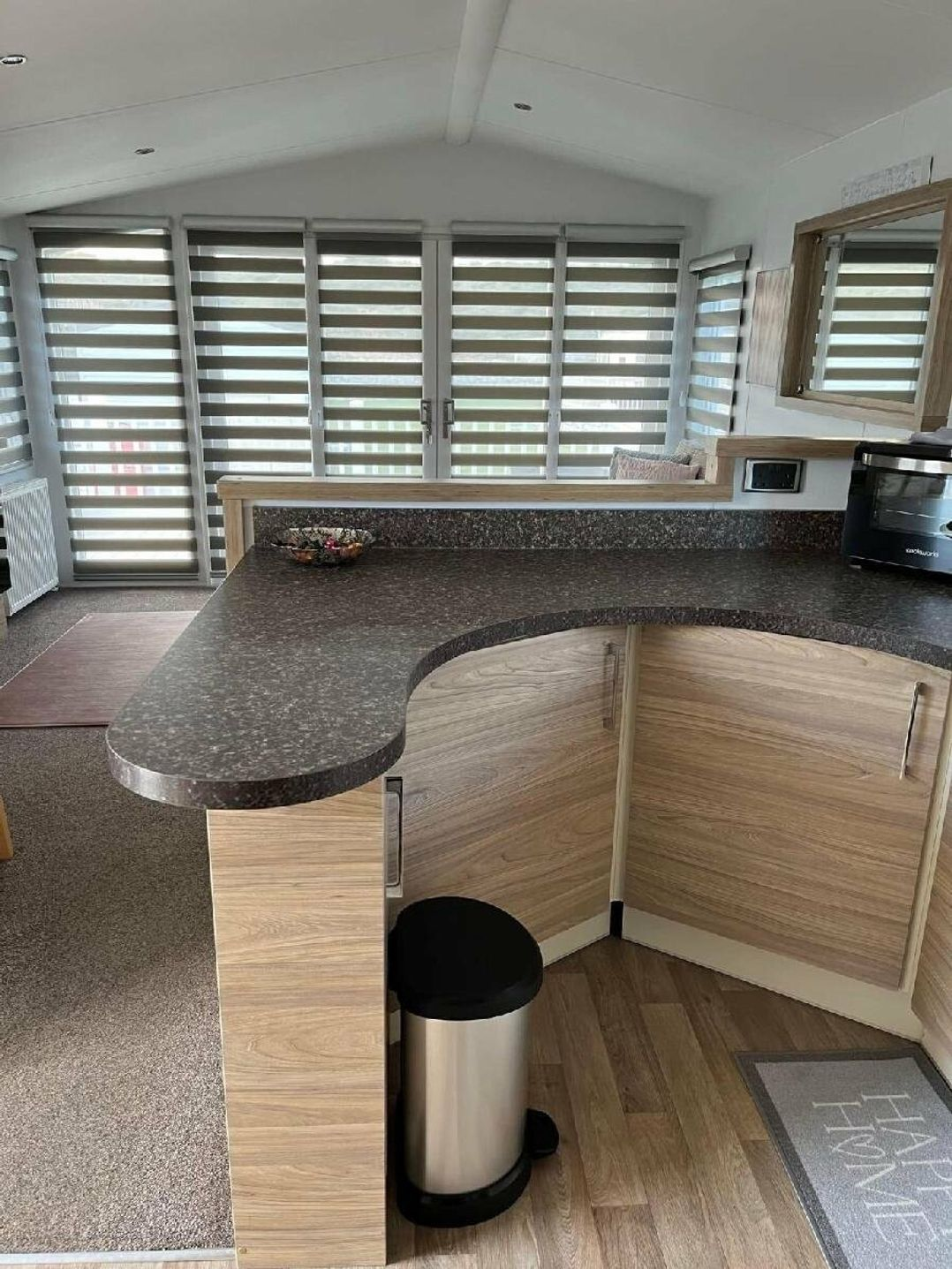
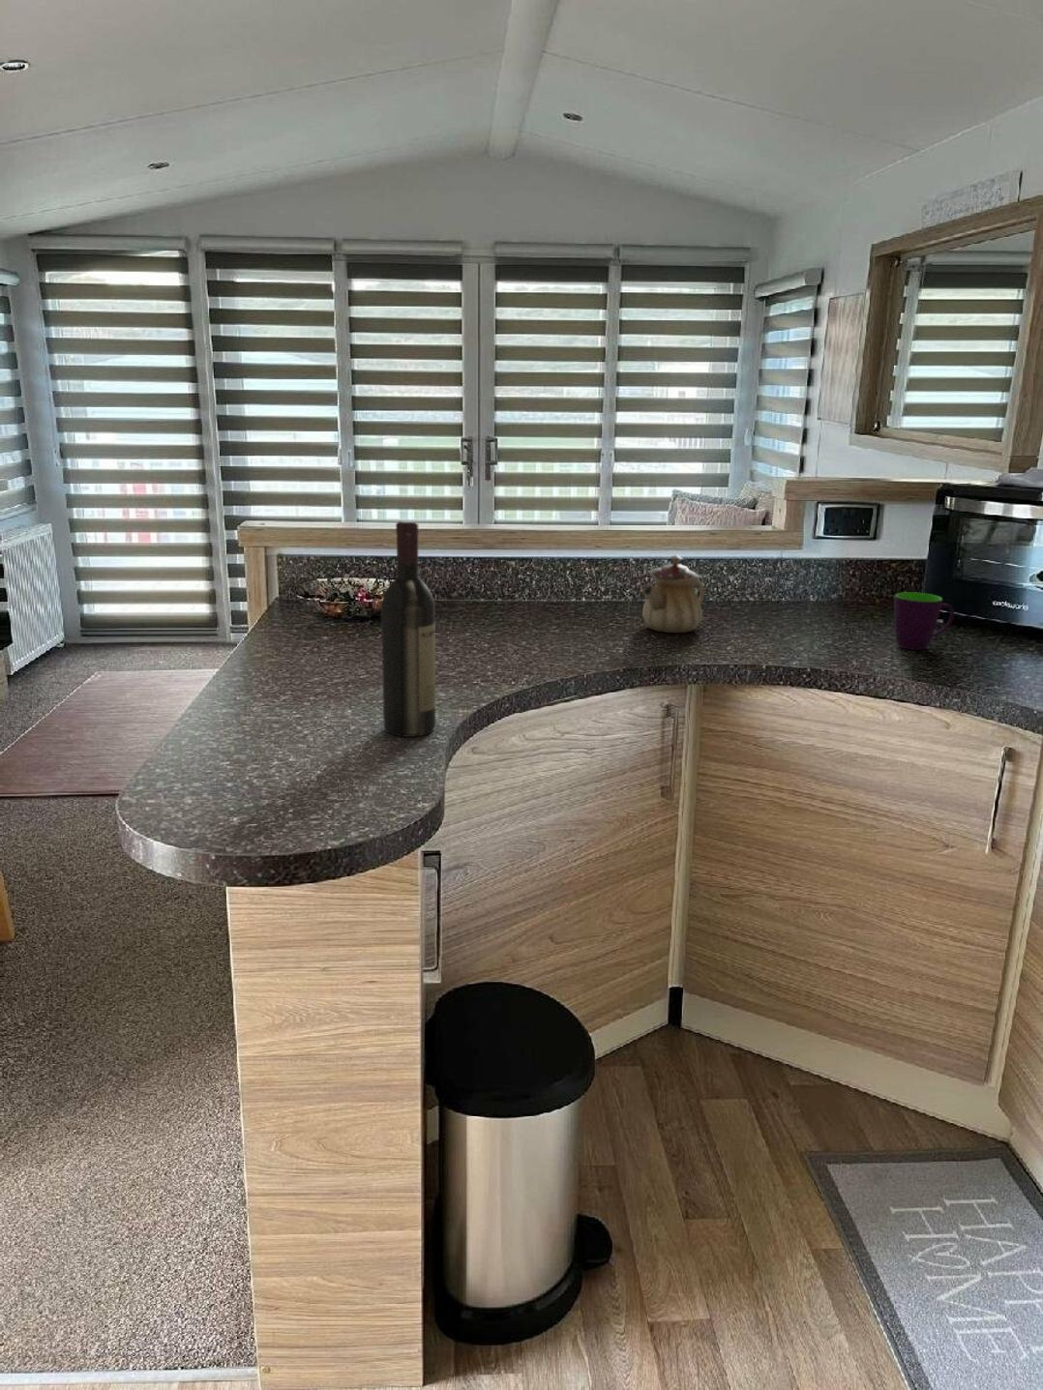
+ mug (922, 621)
+ wine bottle (409, 628)
+ teapot (676, 590)
